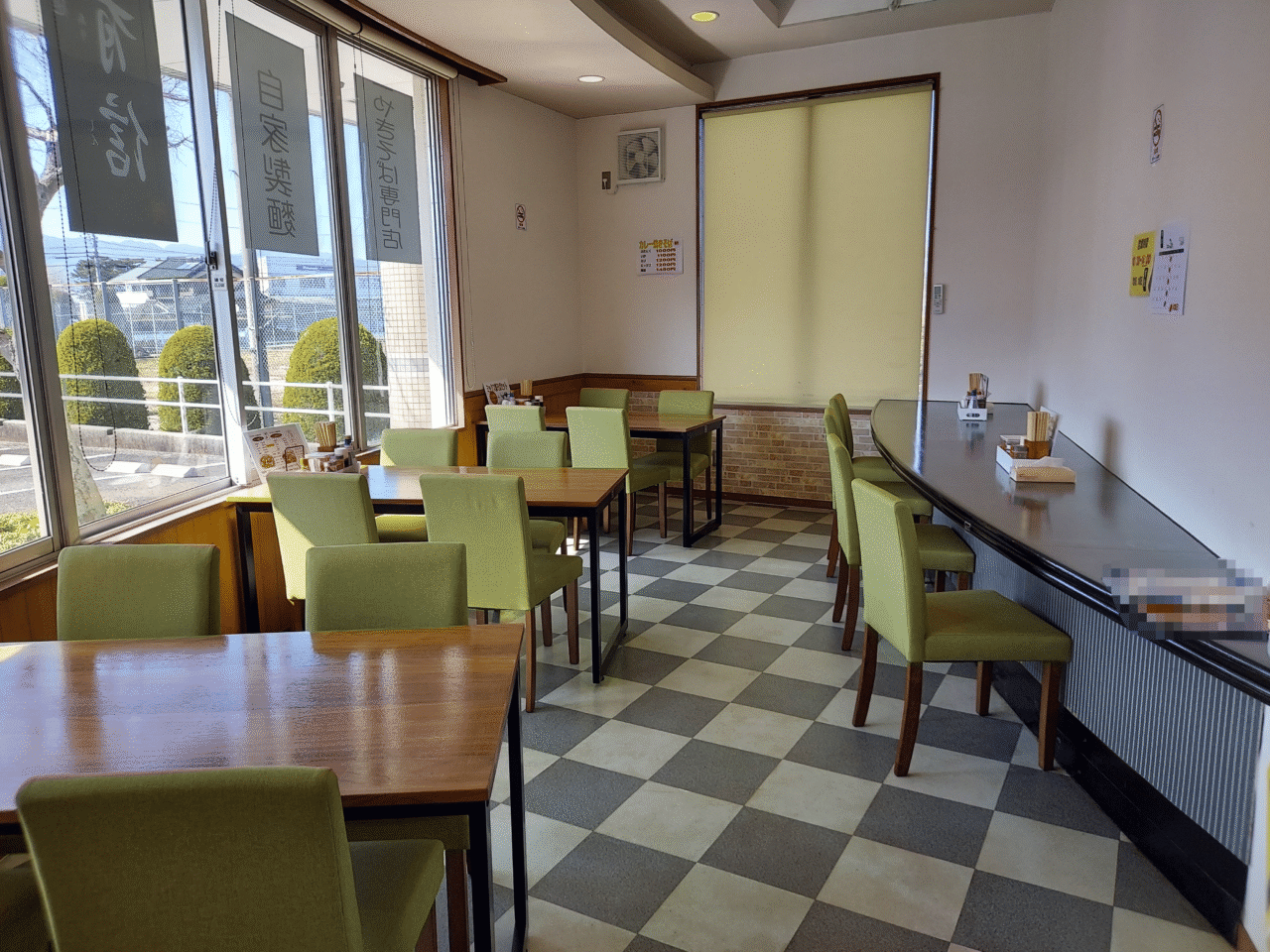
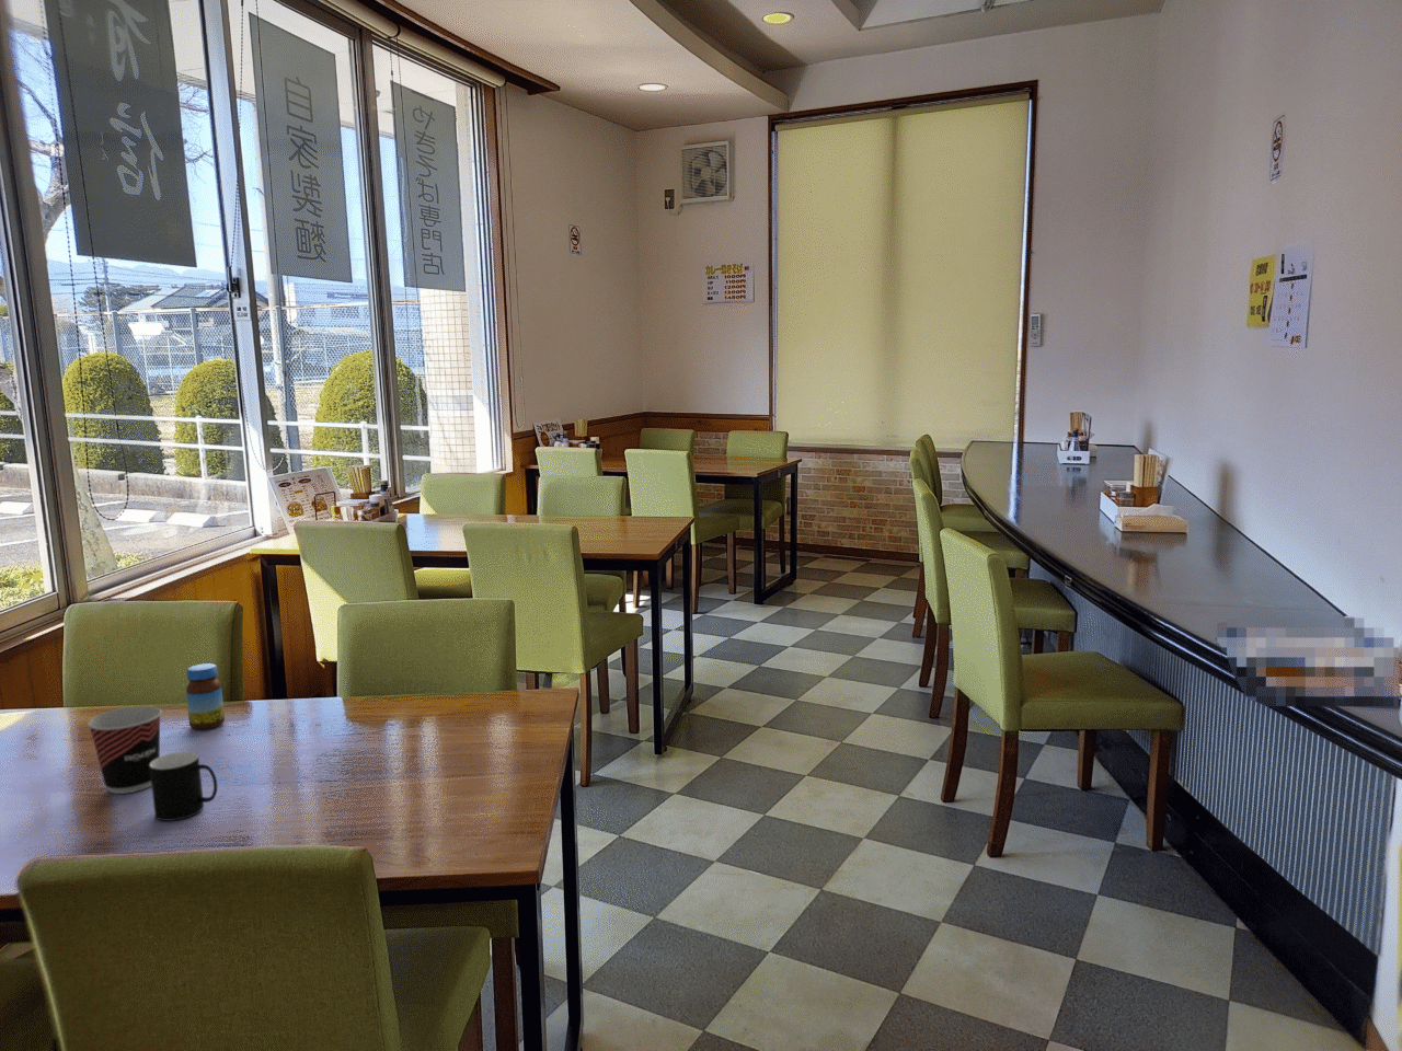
+ cup (185, 786)
+ jar (204, 696)
+ cup (128, 750)
